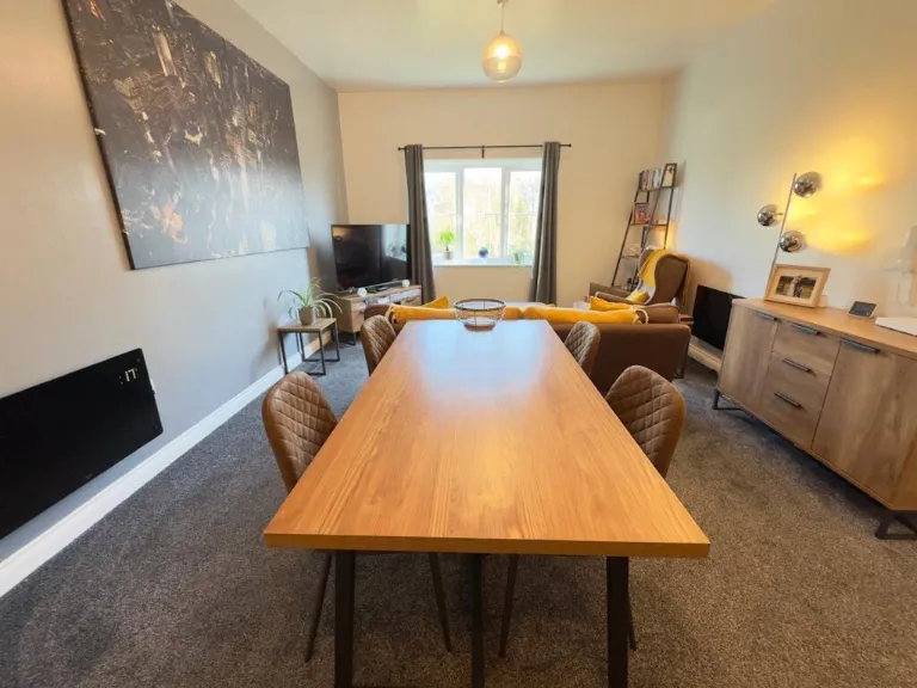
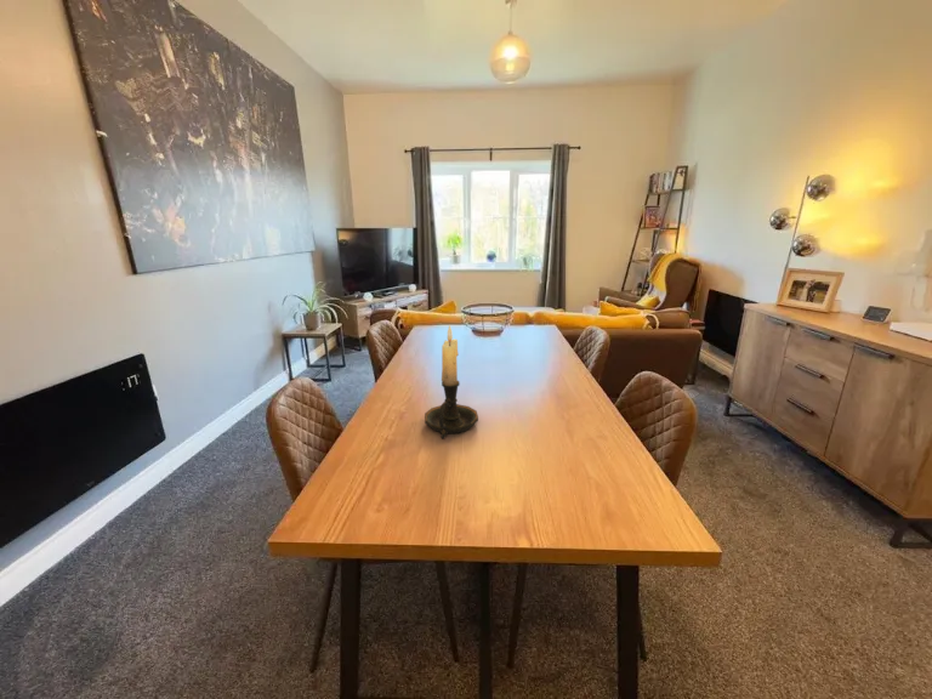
+ candle holder (448, 379)
